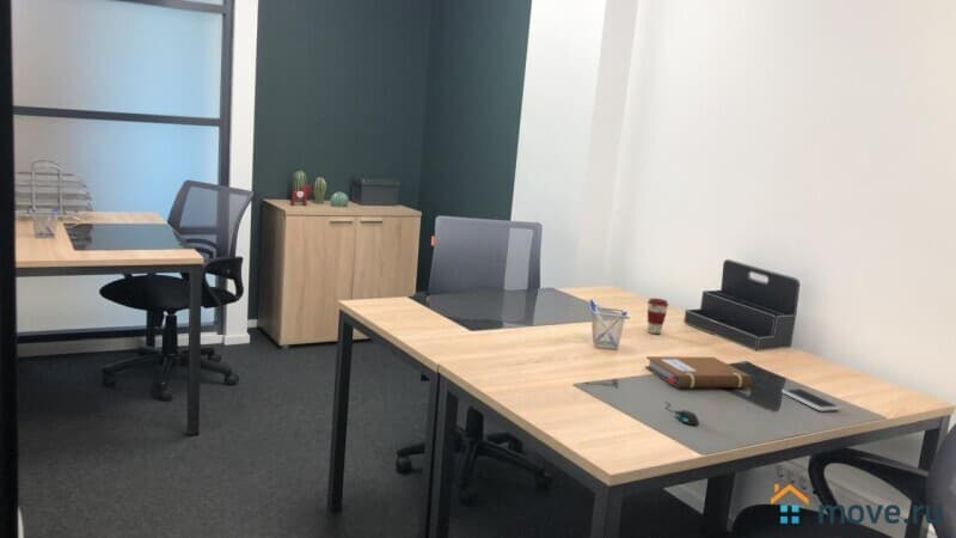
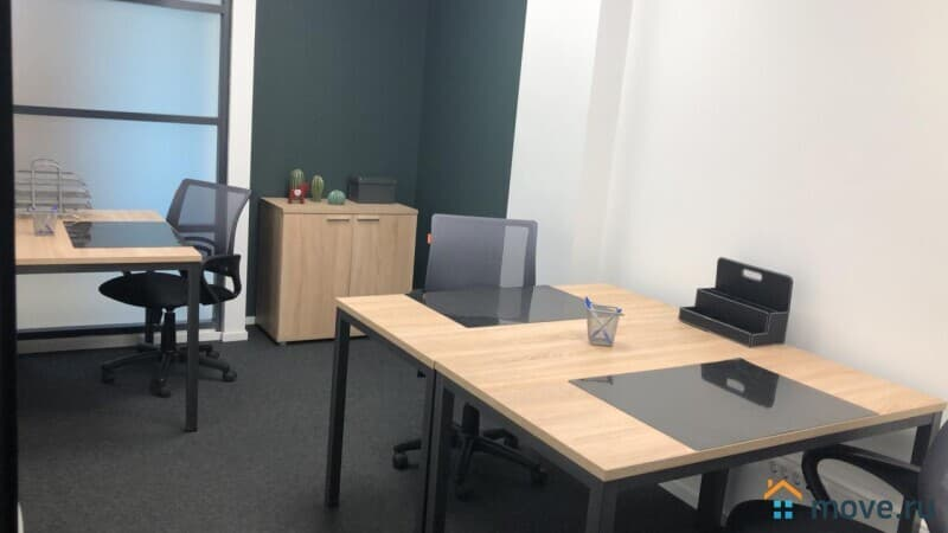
- smartphone (809, 399)
- coffee cup (656, 316)
- mouse (682, 410)
- notebook (695, 372)
